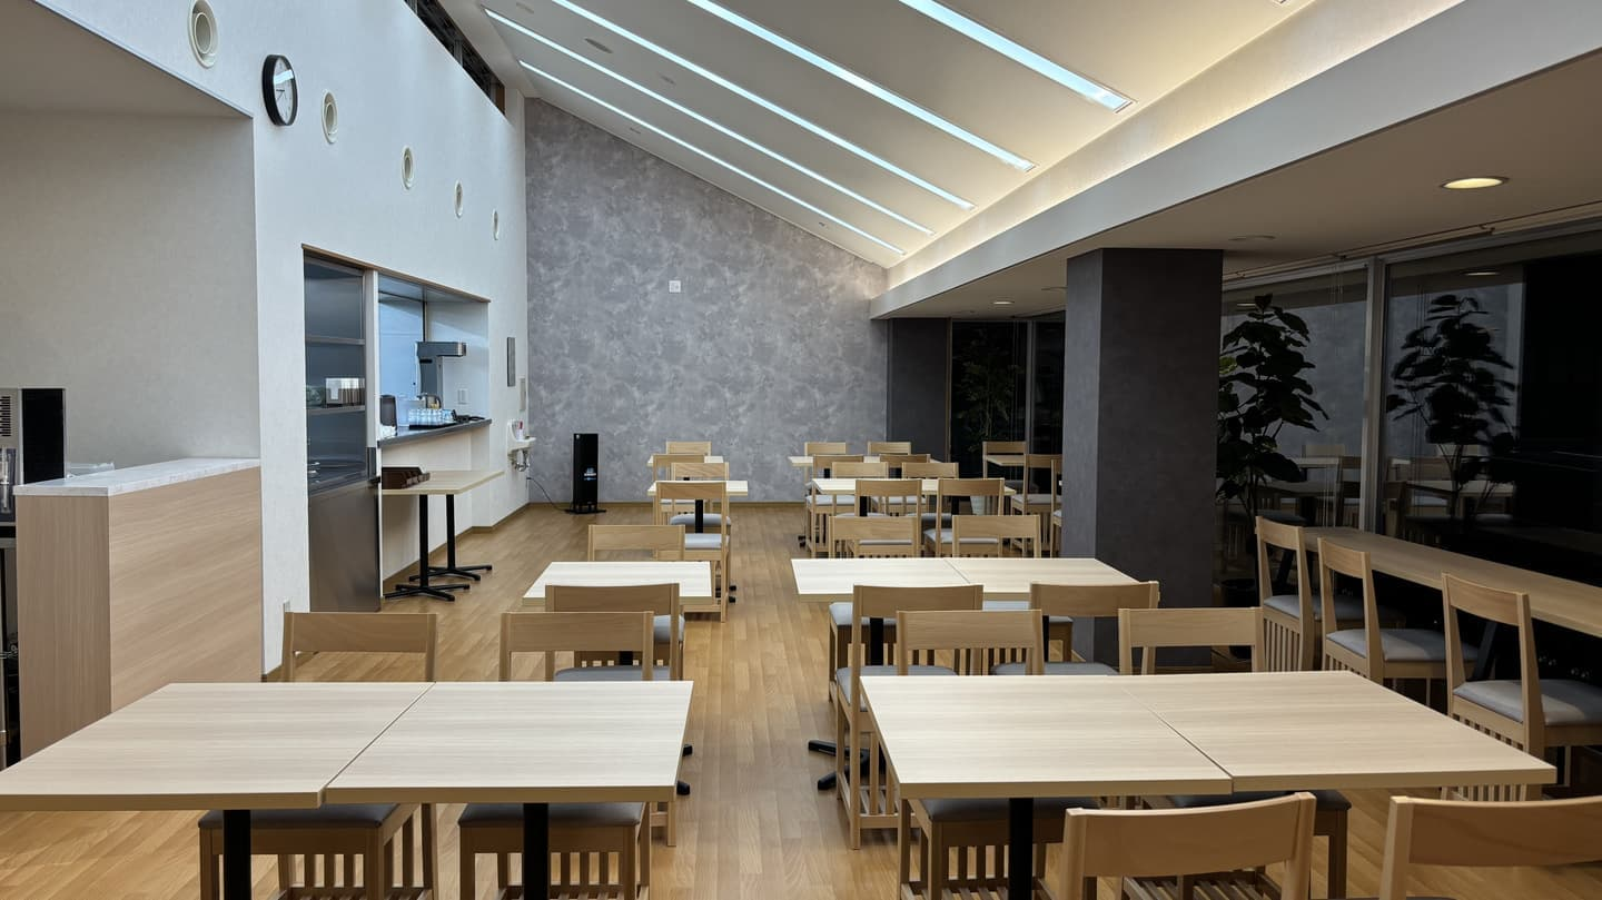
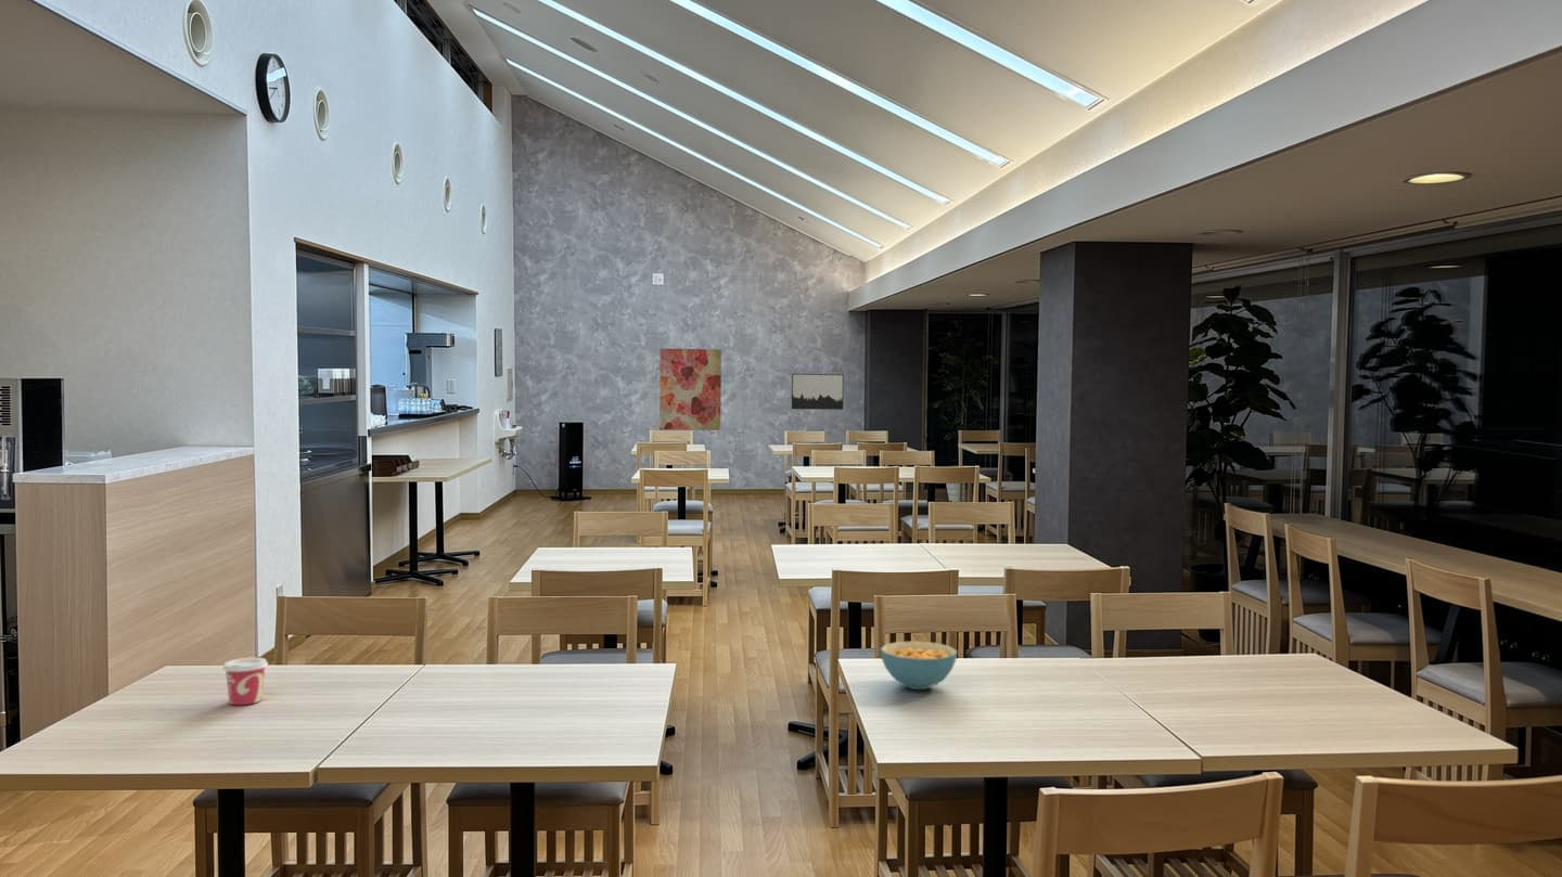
+ wall art (817, 391)
+ wall art (690, 389)
+ cup (245, 681)
+ cereal bowl (918, 668)
